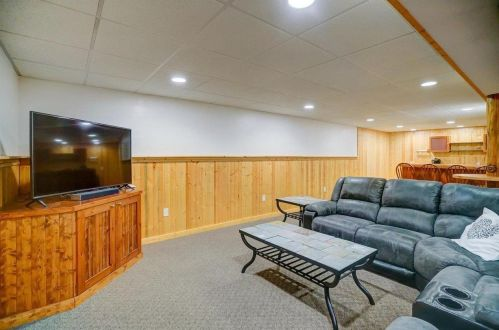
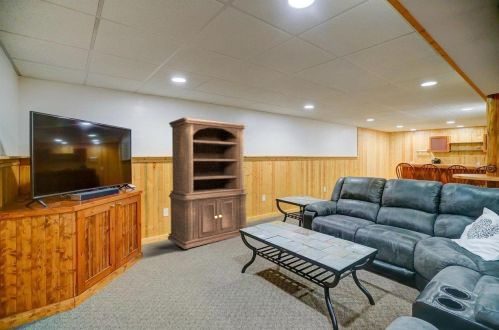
+ hutch (209, 180)
